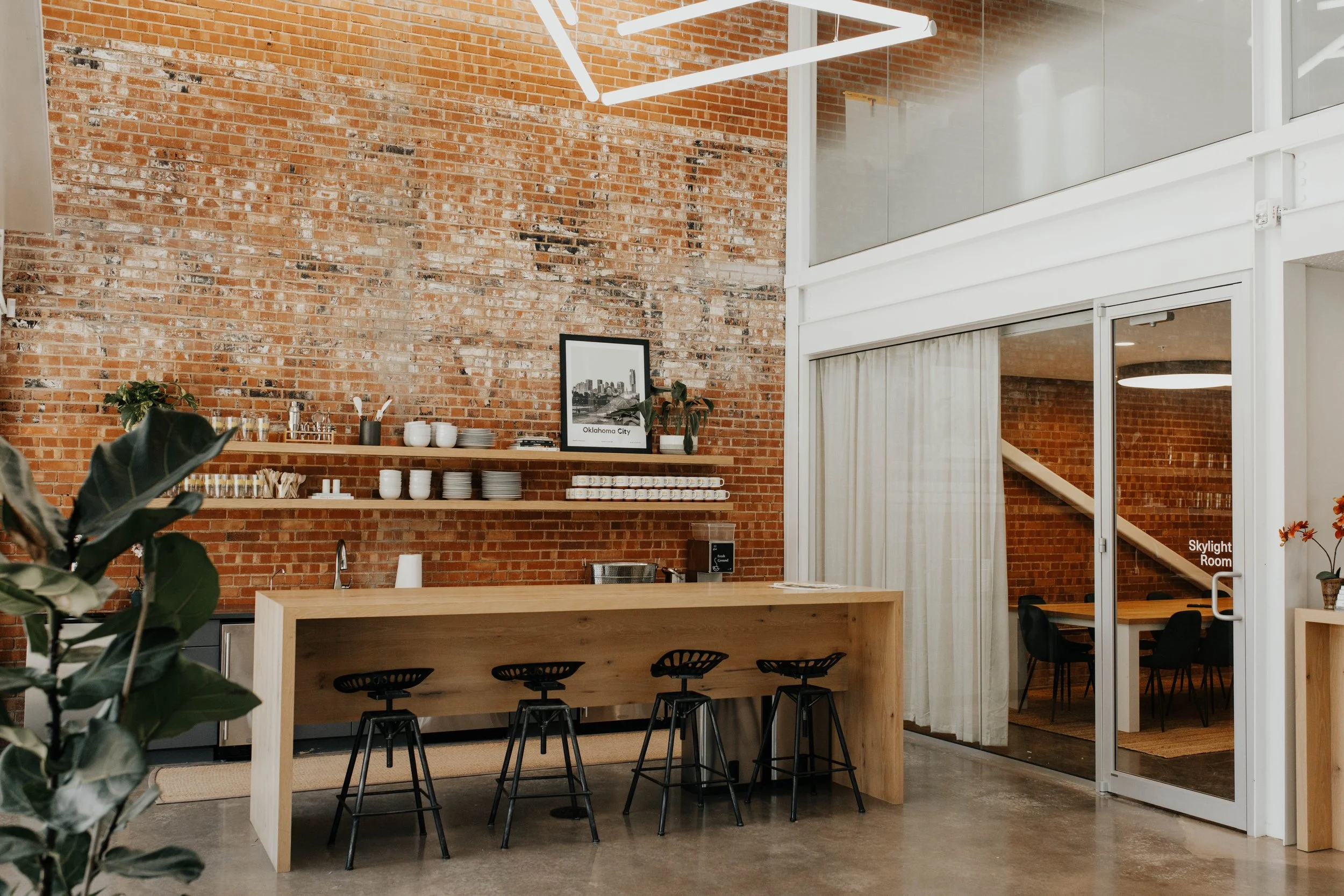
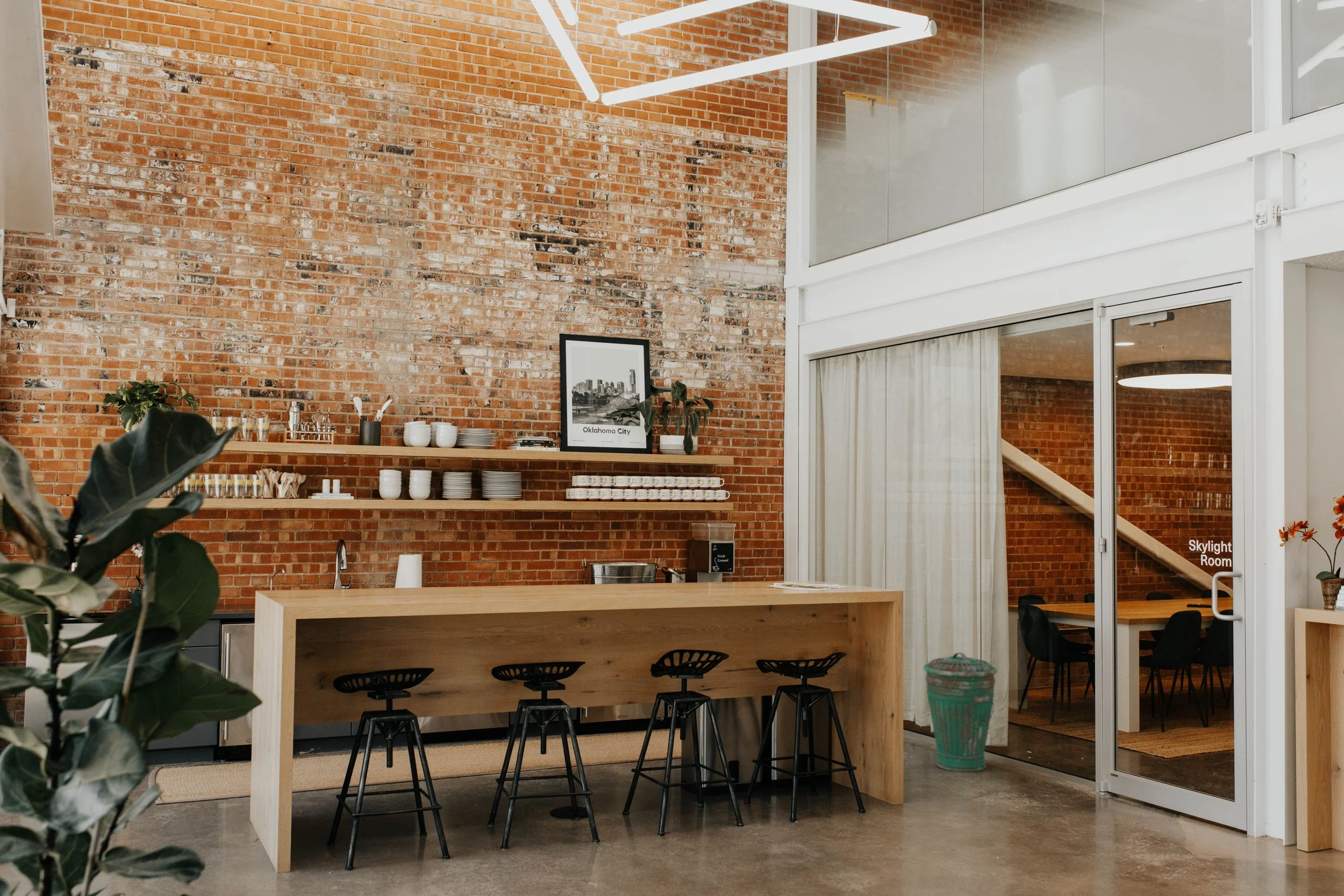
+ trash can (960, 709)
